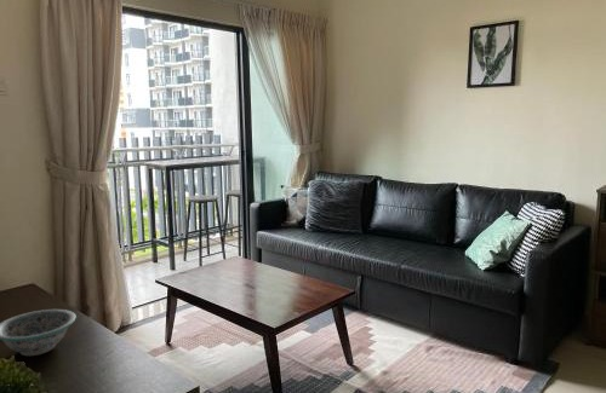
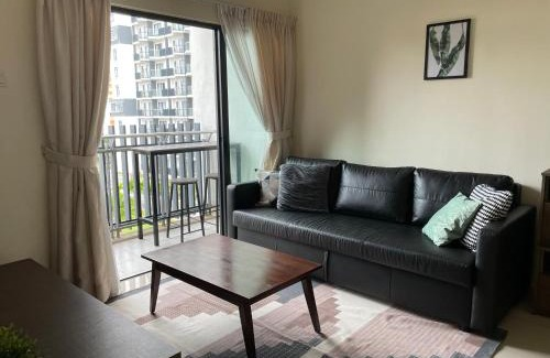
- decorative bowl (36, 335)
